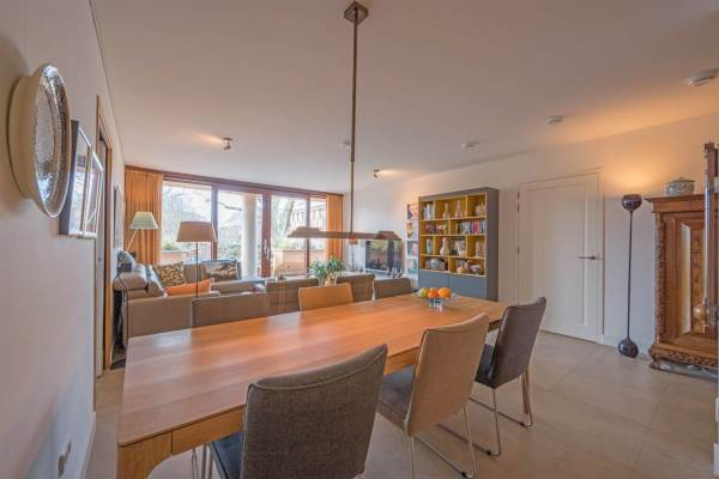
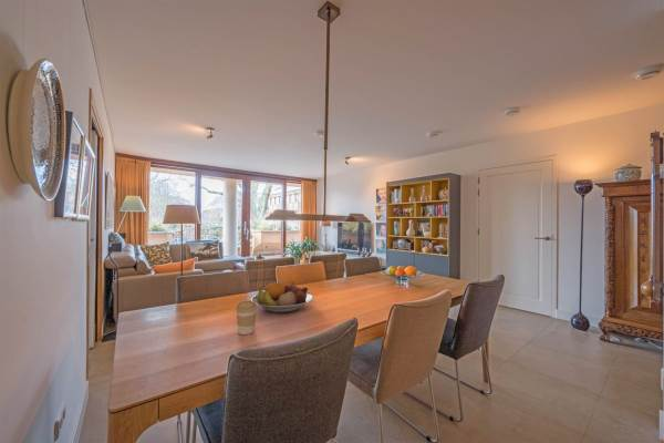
+ fruit bowl (282, 295)
+ coffee cup (246, 317)
